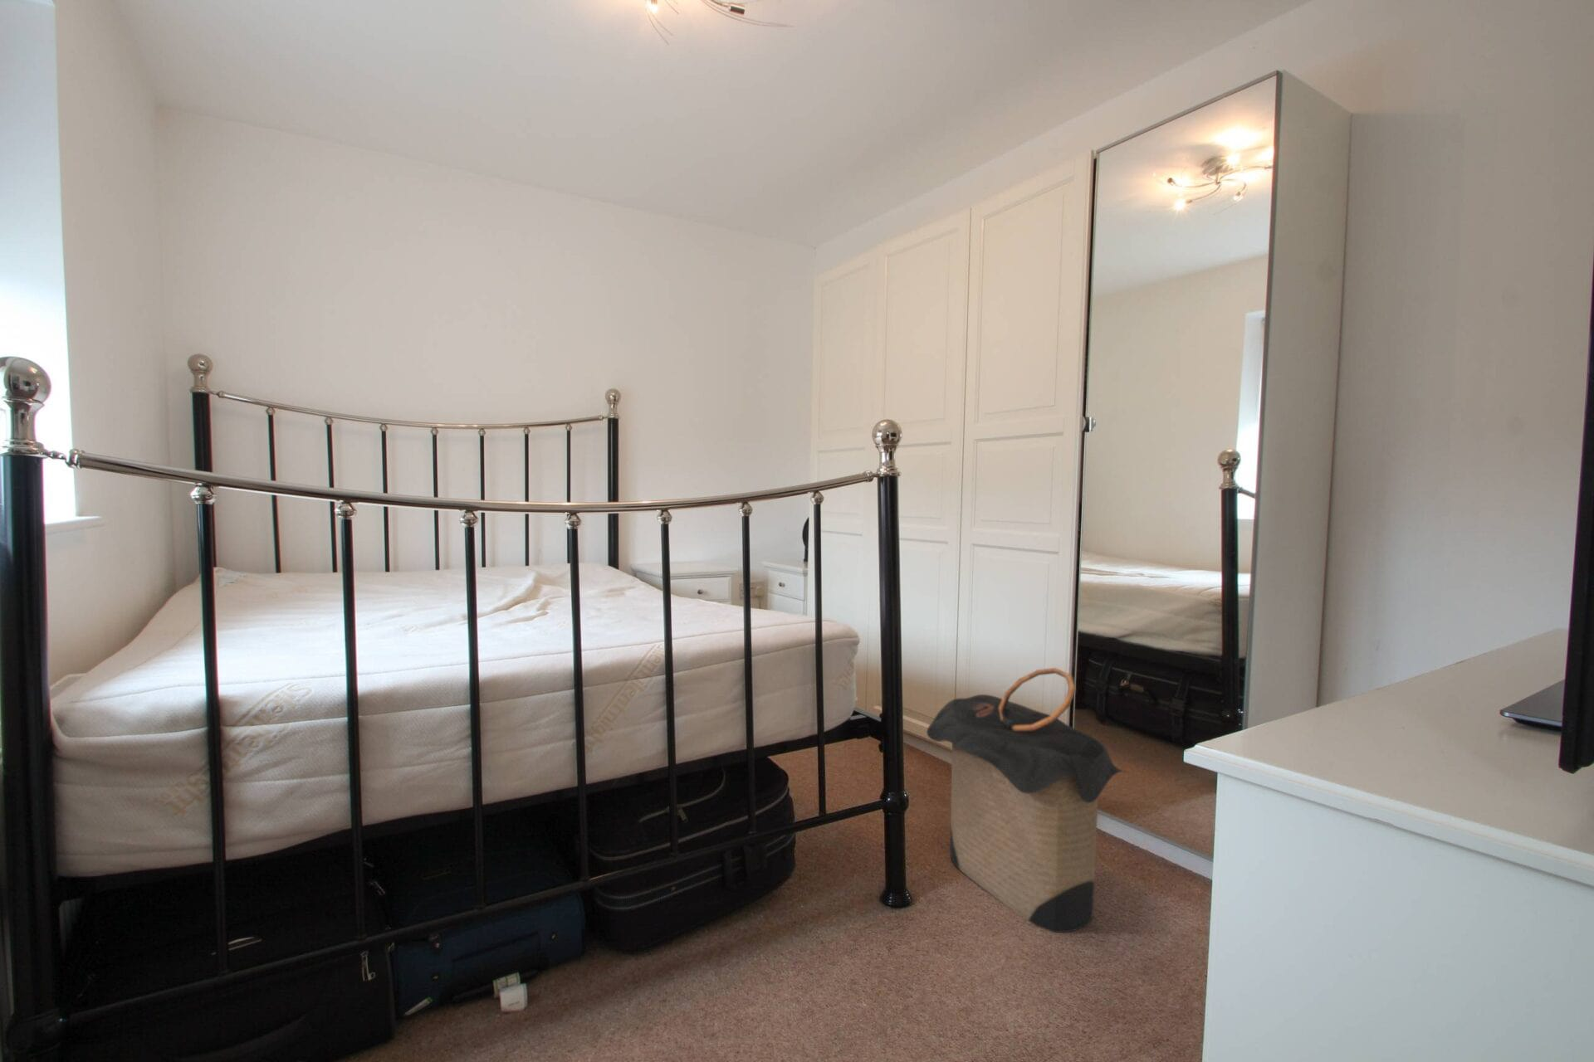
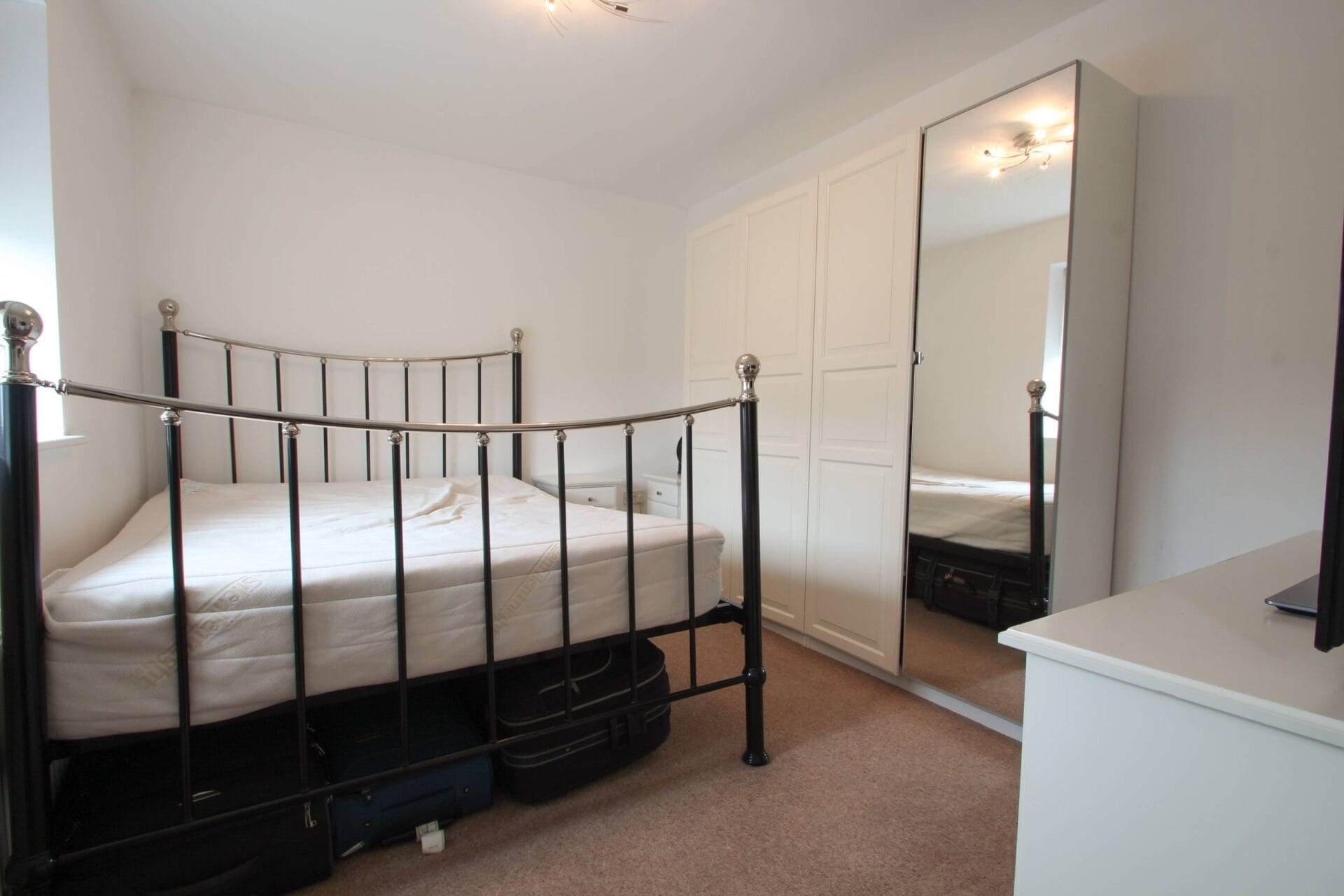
- laundry hamper (1013, 775)
